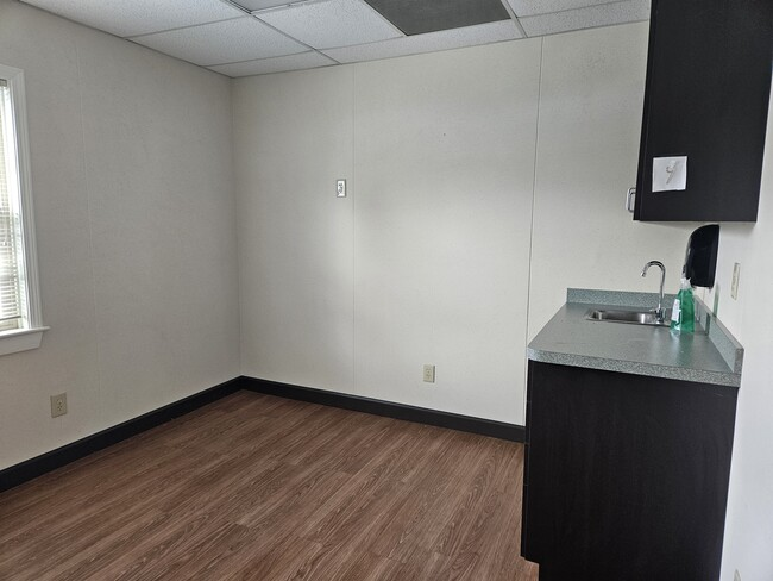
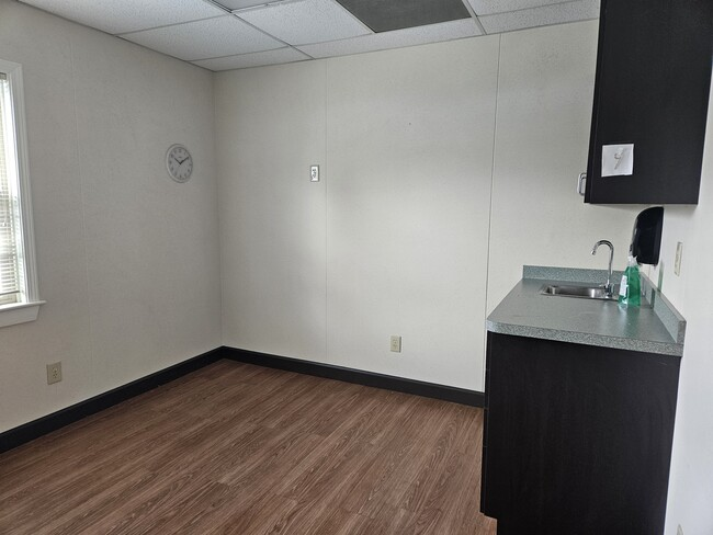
+ wall clock (180, 163)
